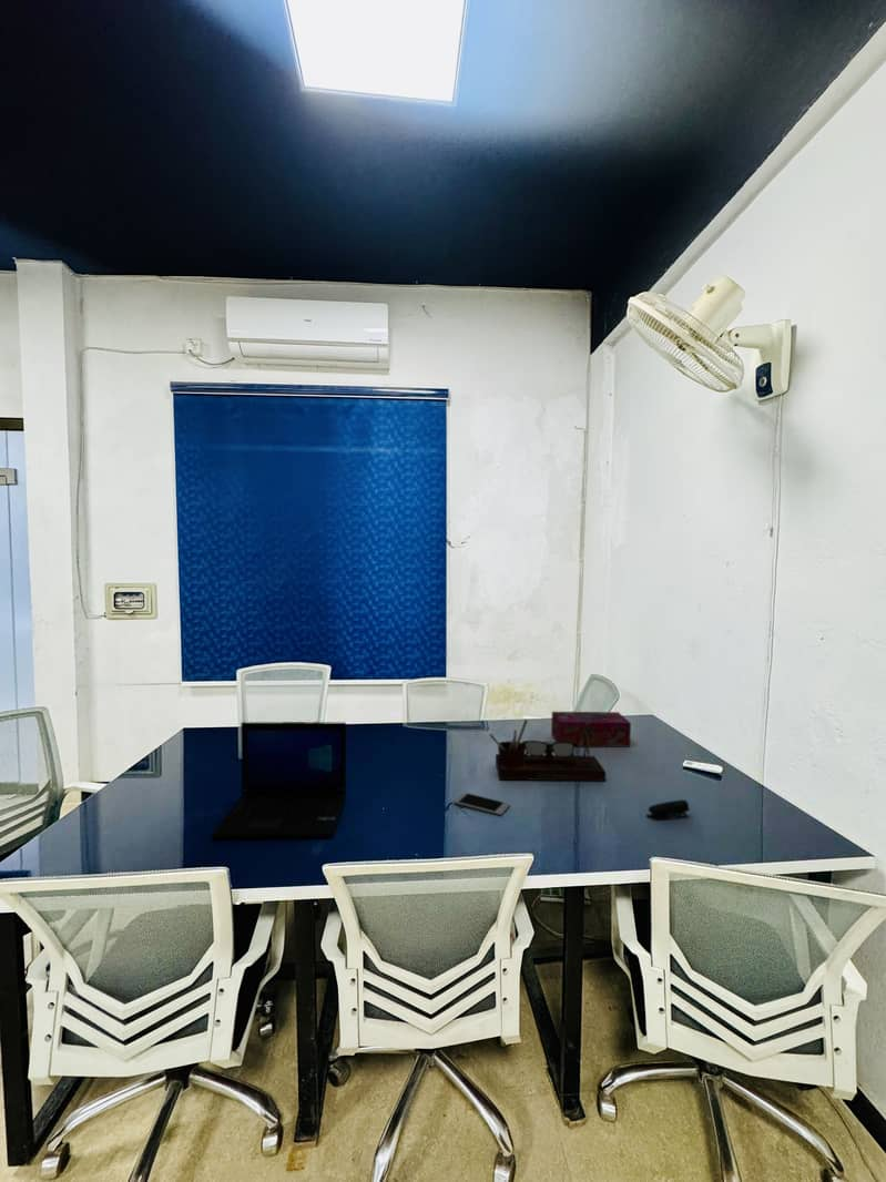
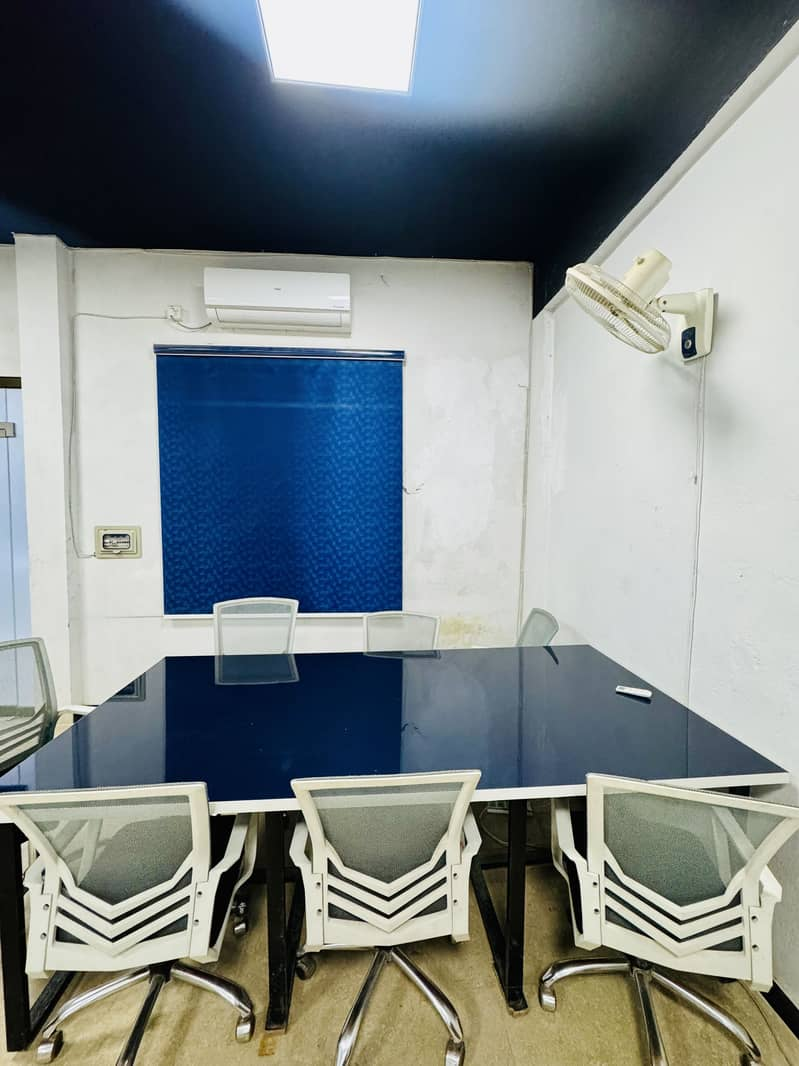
- tissue box (591, 728)
- stapler (668, 808)
- laptop (284, 775)
- desk organizer (544, 746)
- cell phone (481, 803)
